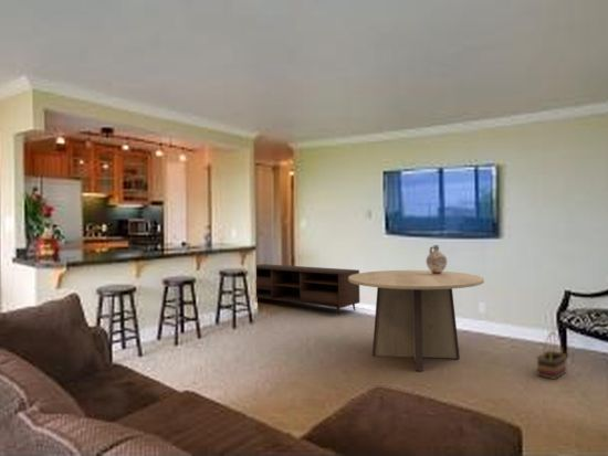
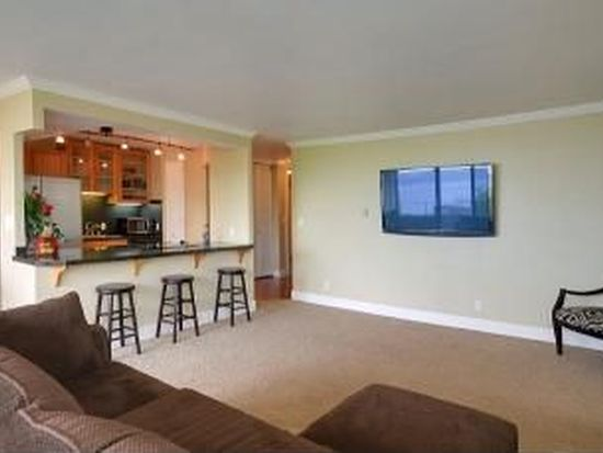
- media console (296, 286)
- dining table (413, 317)
- ceramic jug (436, 259)
- basket (552, 352)
